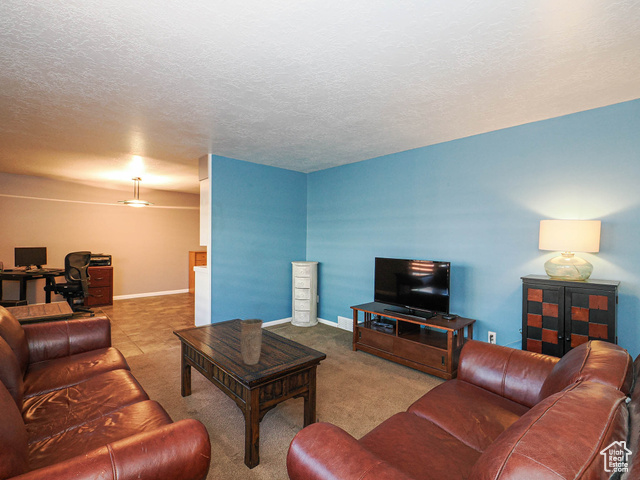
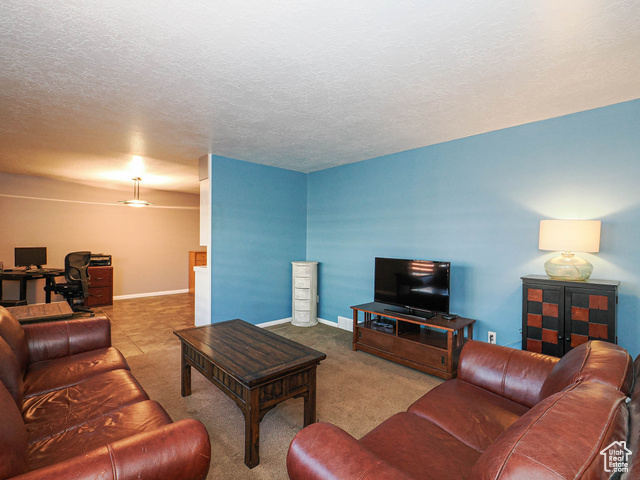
- vase (251, 341)
